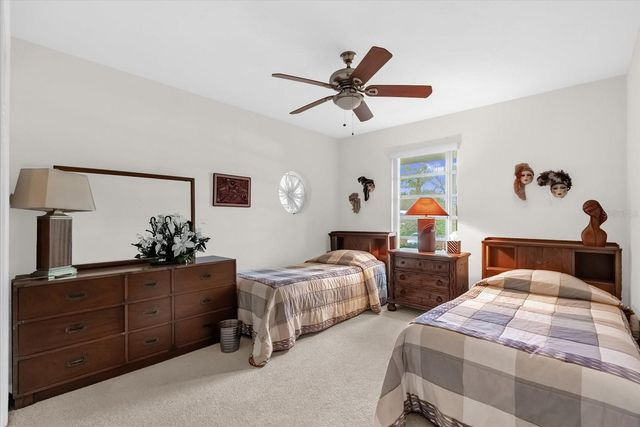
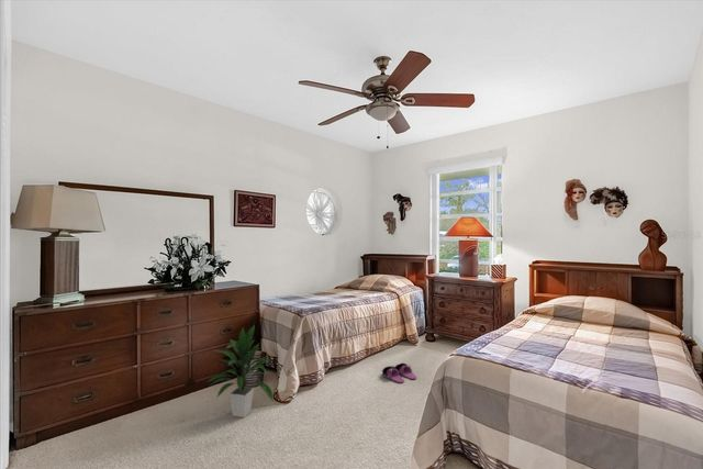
+ indoor plant (243, 371)
+ slippers (399, 370)
